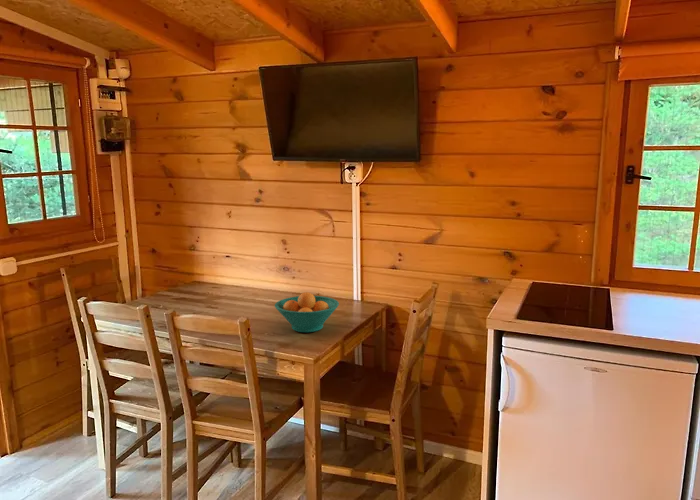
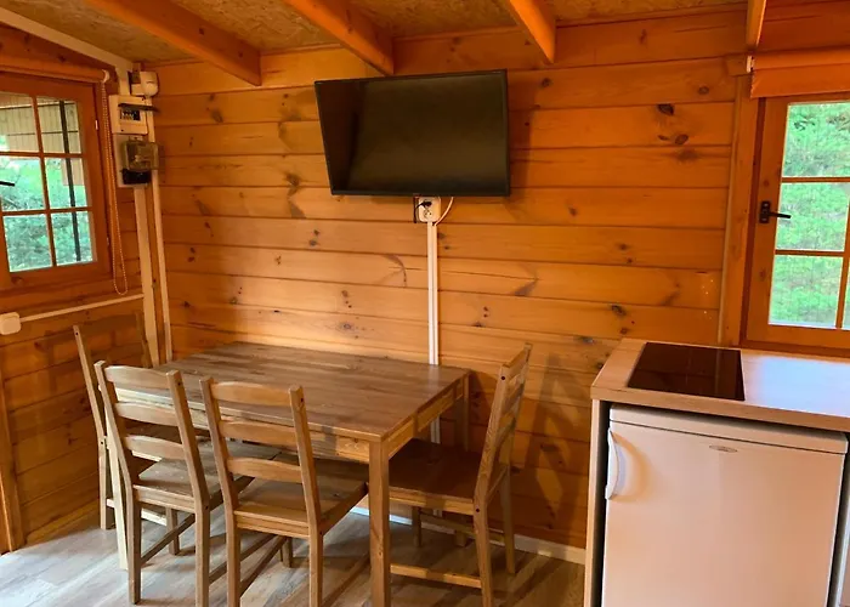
- fruit bowl (307, 310)
